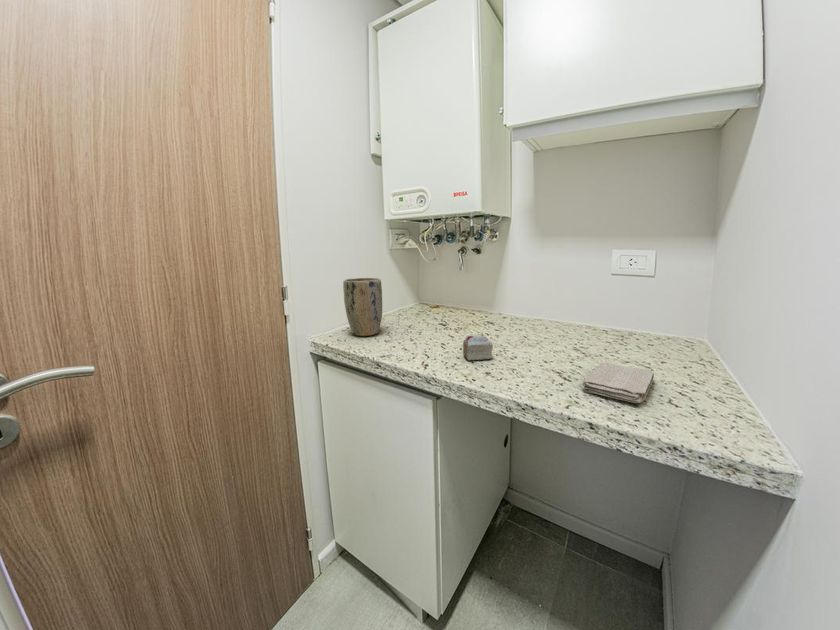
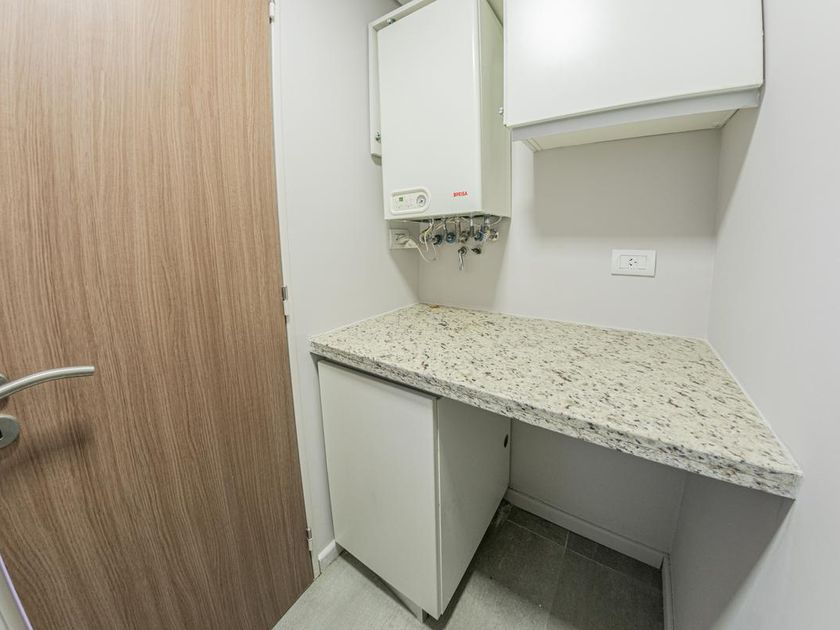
- washcloth (619, 379)
- cake slice (477, 346)
- plant pot (363, 306)
